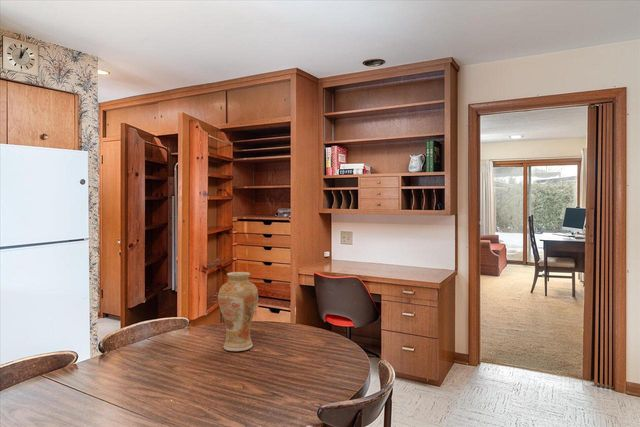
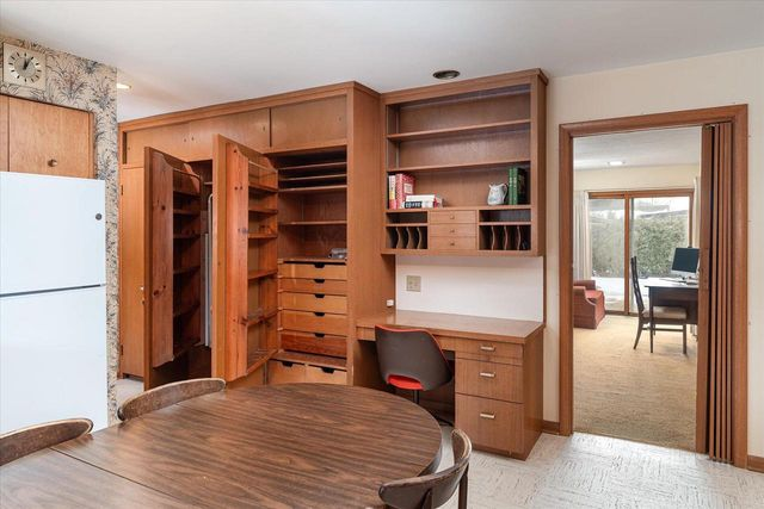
- vase (238, 310)
